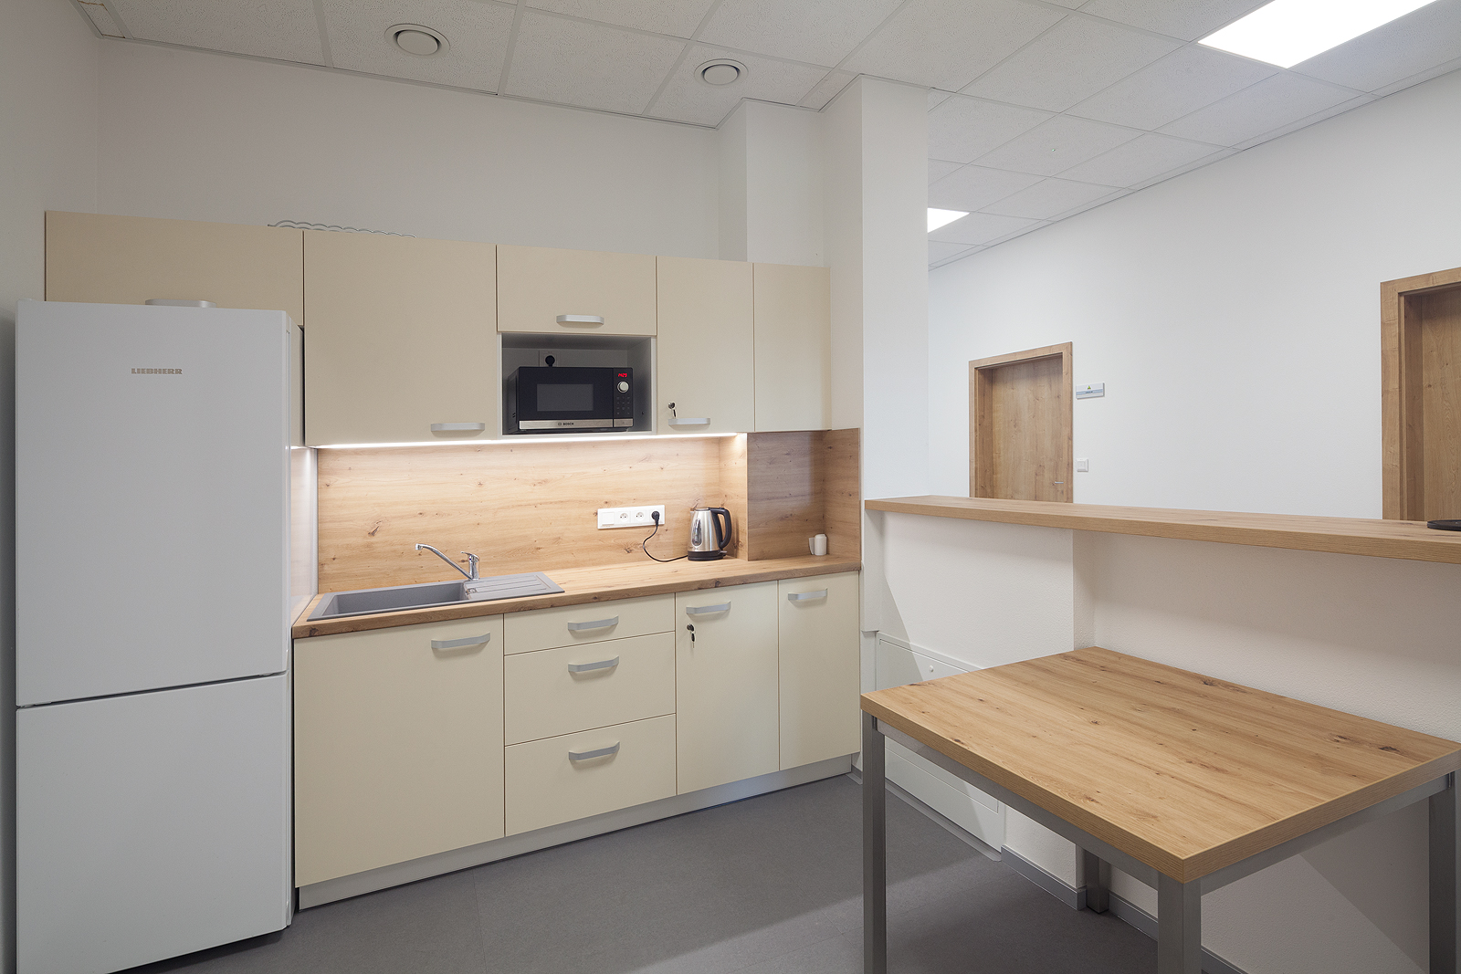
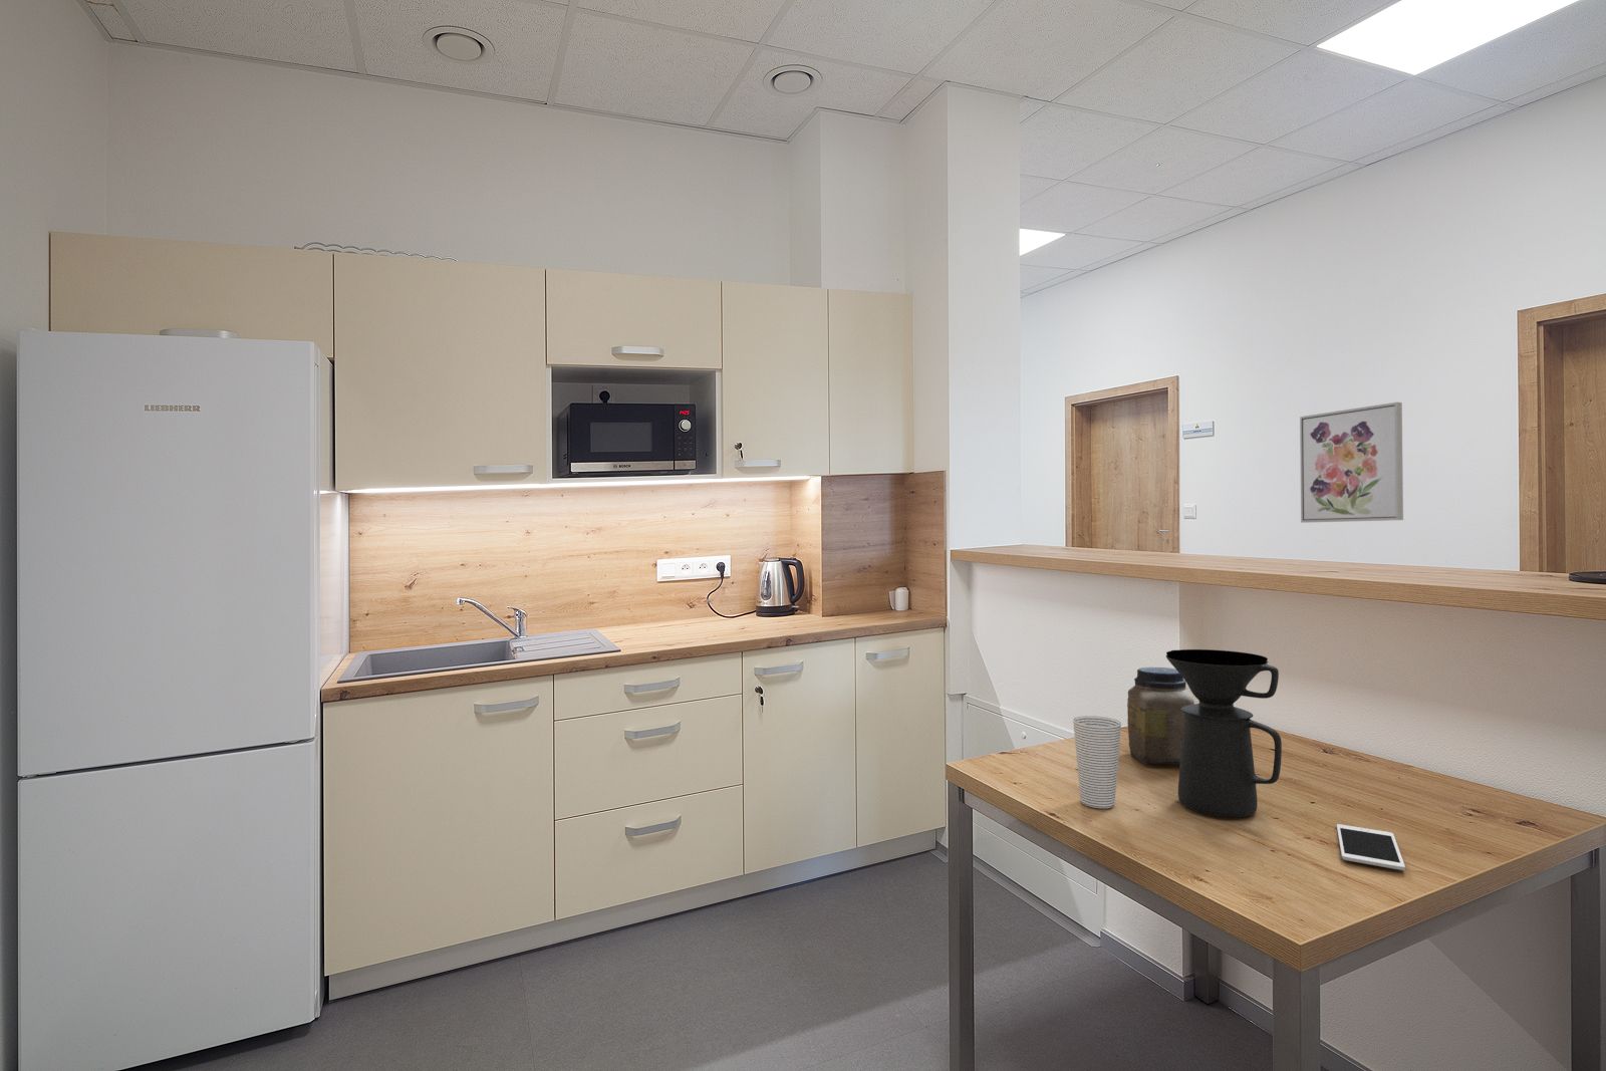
+ jar (1160, 714)
+ wall art (1348, 465)
+ cell phone (1368, 845)
+ coffee maker (1215, 730)
+ cup (1097, 761)
